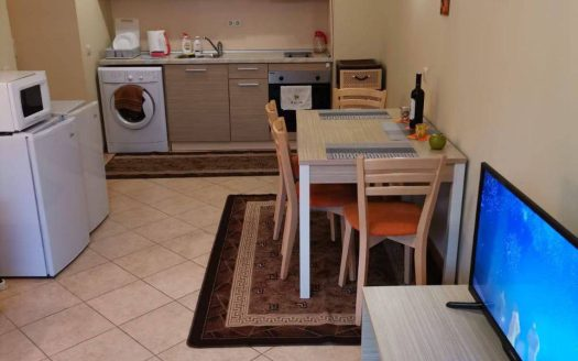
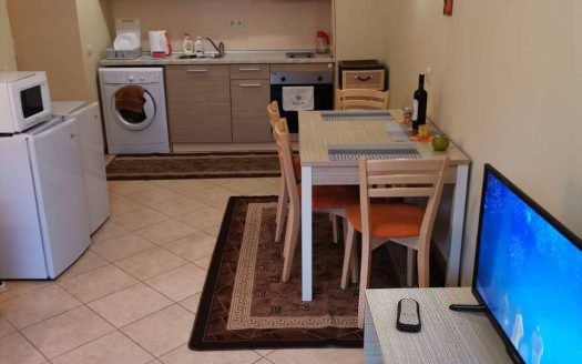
+ remote control (408, 313)
